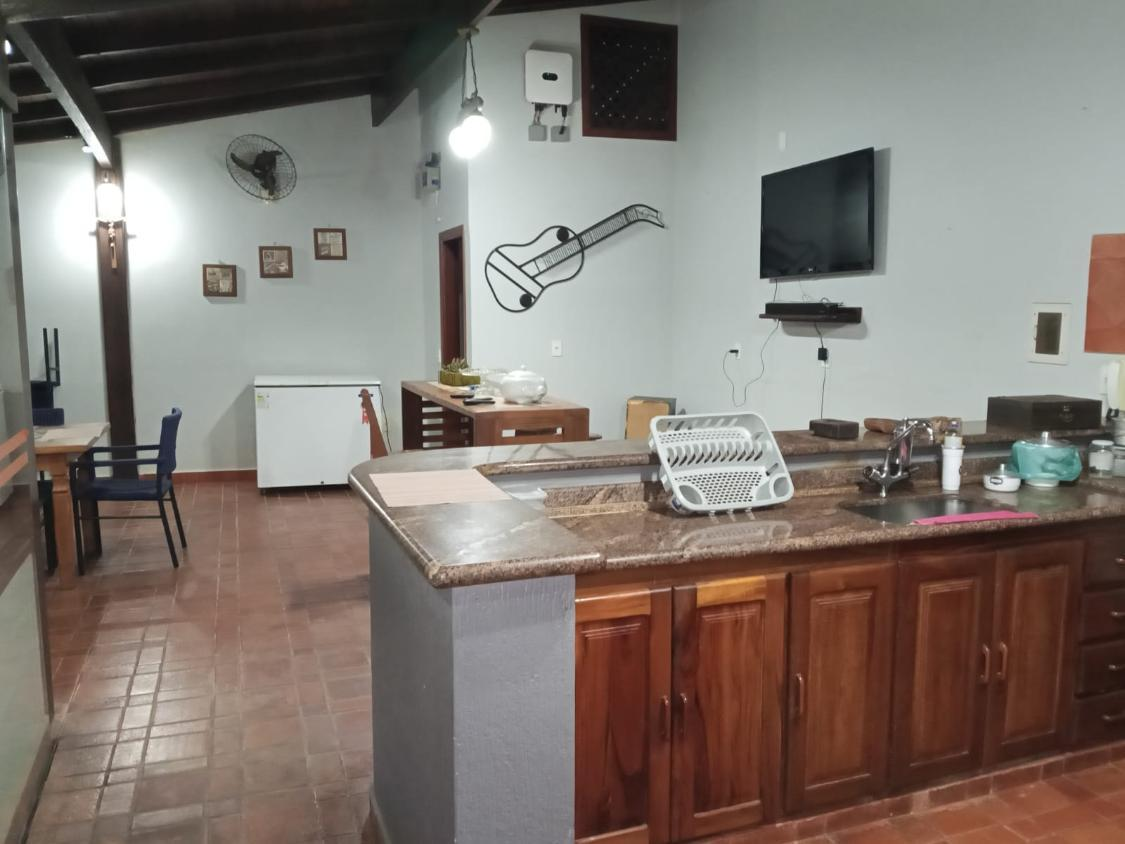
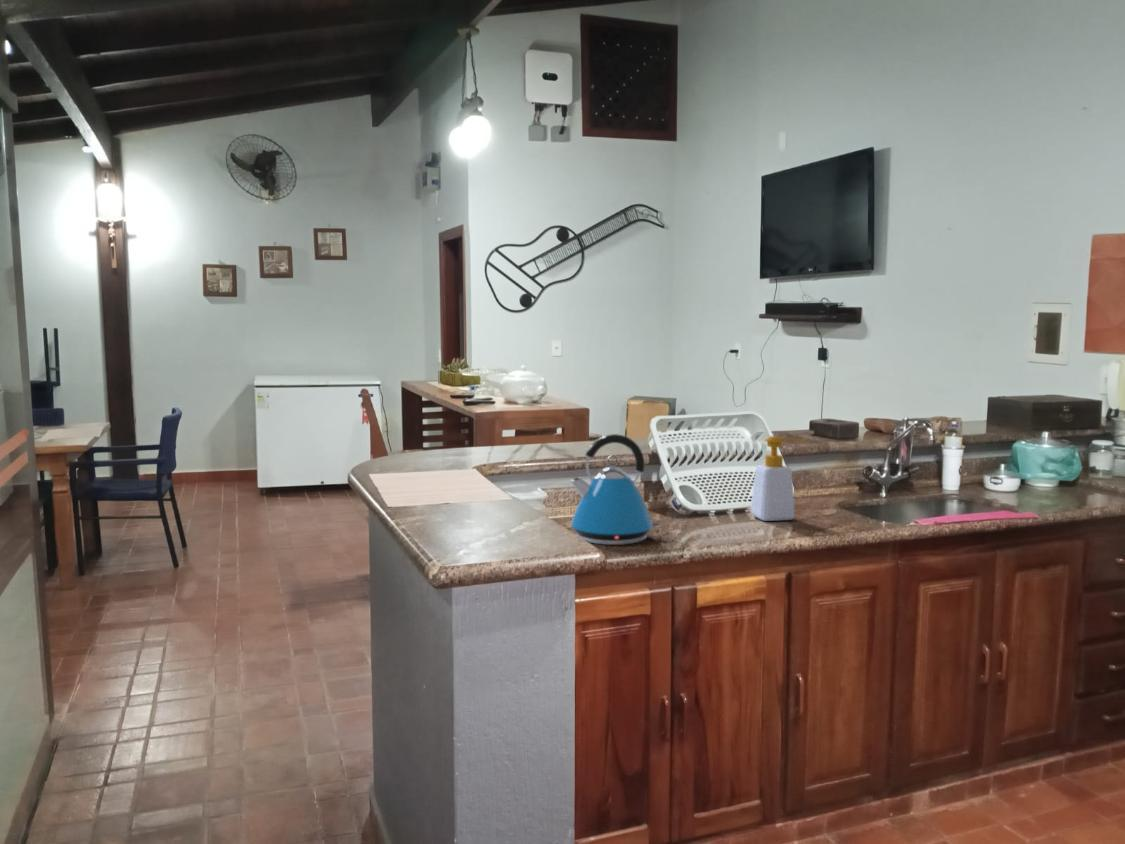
+ kettle (615, 485)
+ soap bottle (780, 476)
